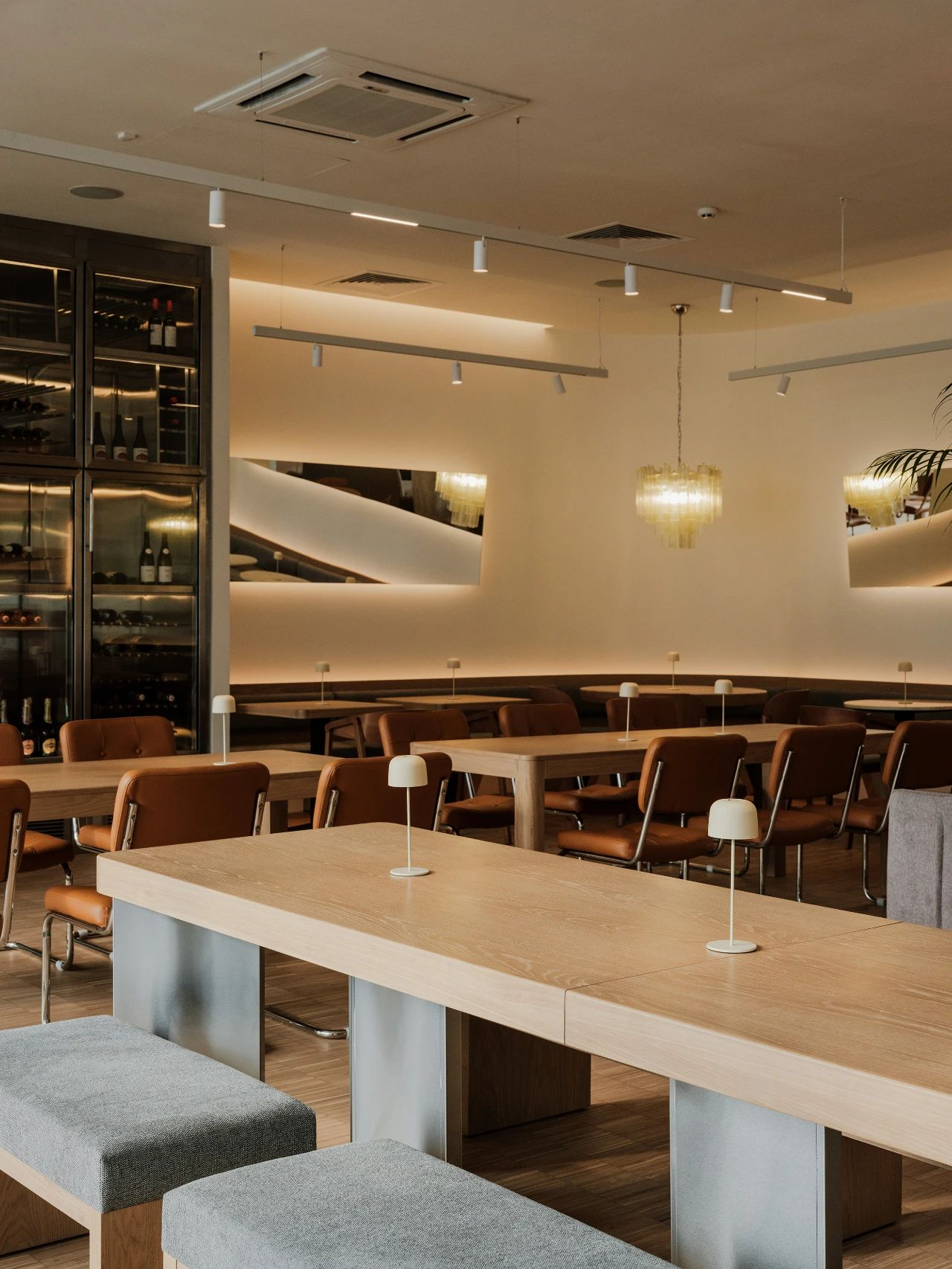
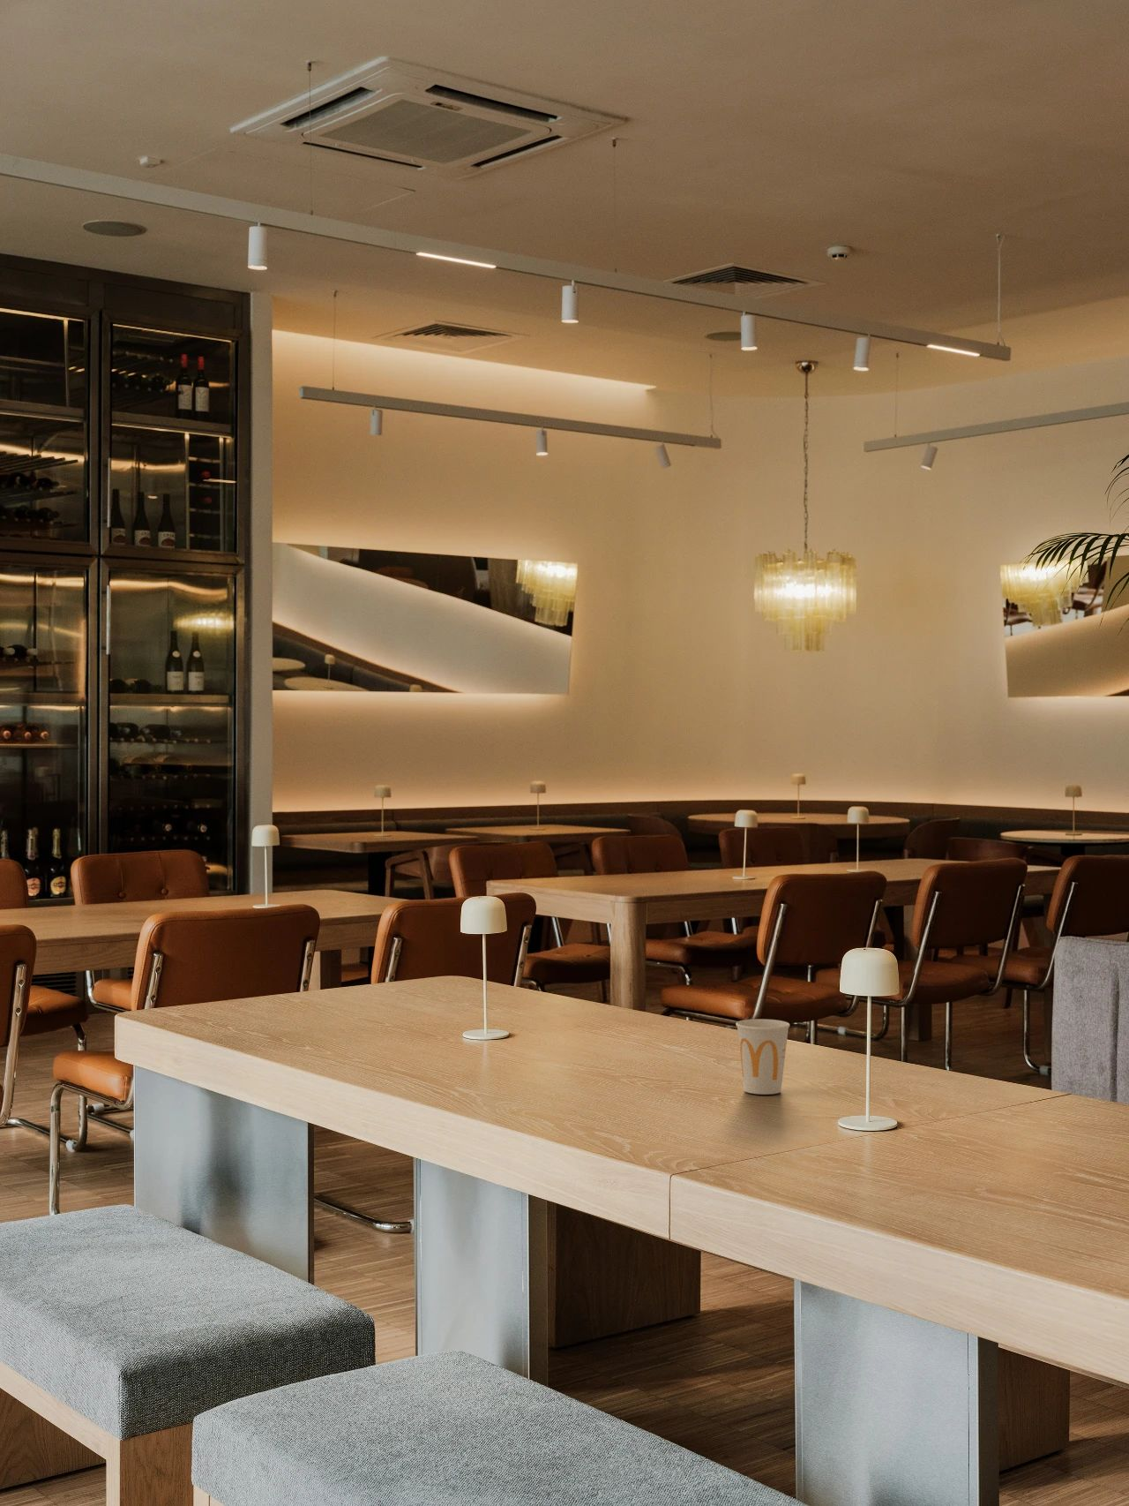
+ cup (763, 1056)
